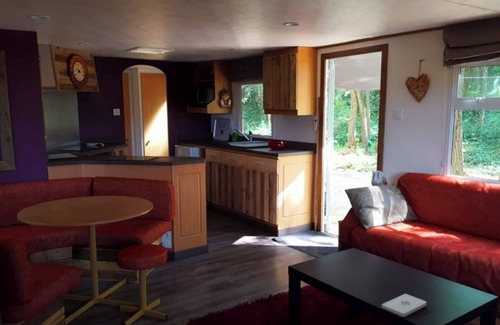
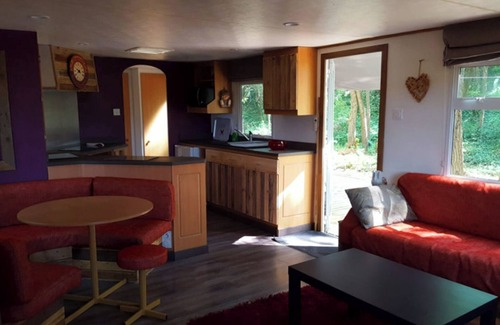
- notepad (404, 304)
